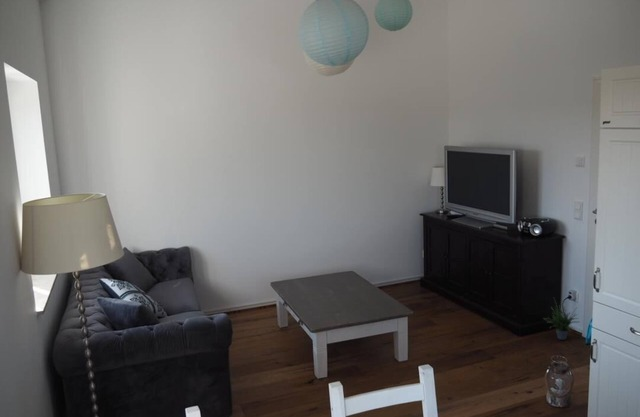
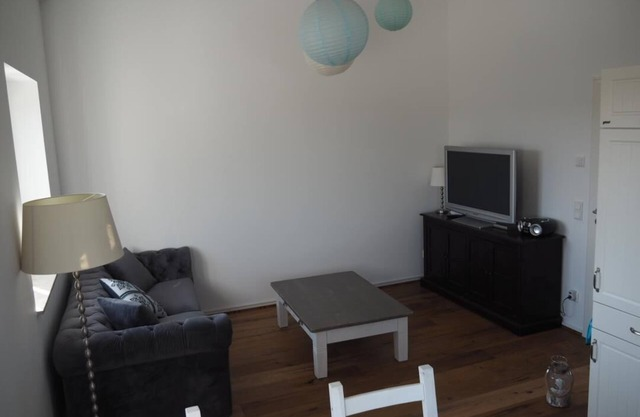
- potted plant (563, 319)
